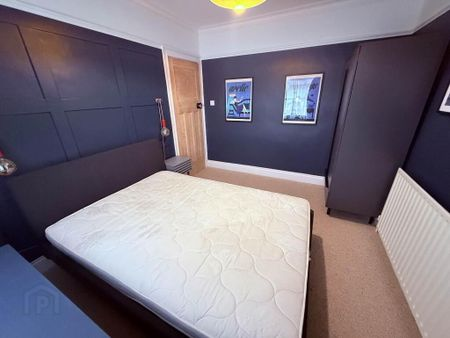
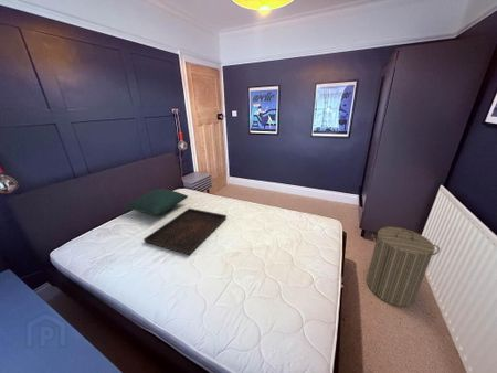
+ serving tray (189, 227)
+ laundry hamper (398, 260)
+ pillow (157, 201)
